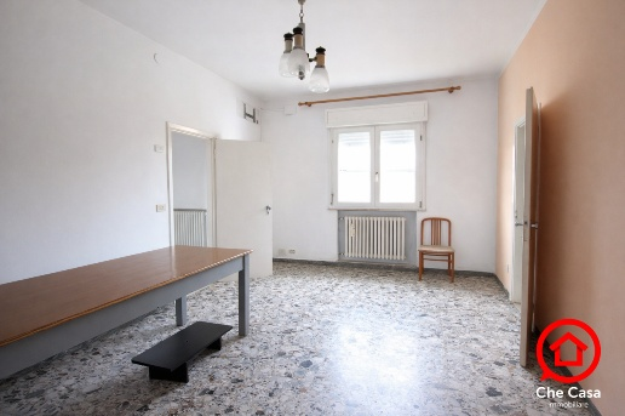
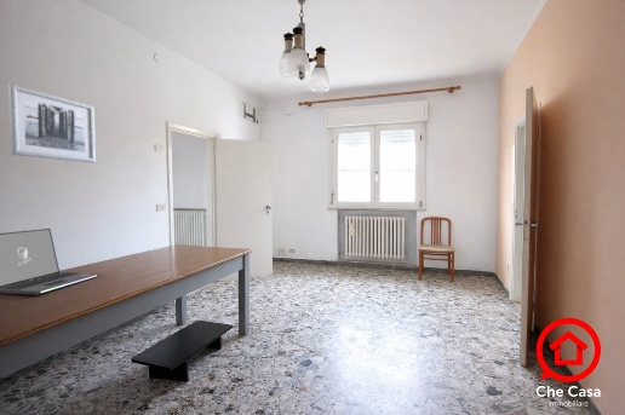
+ laptop (44, 258)
+ wall art (57, 127)
